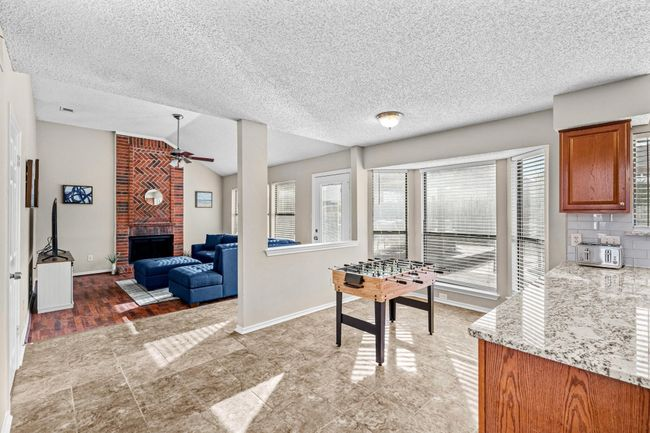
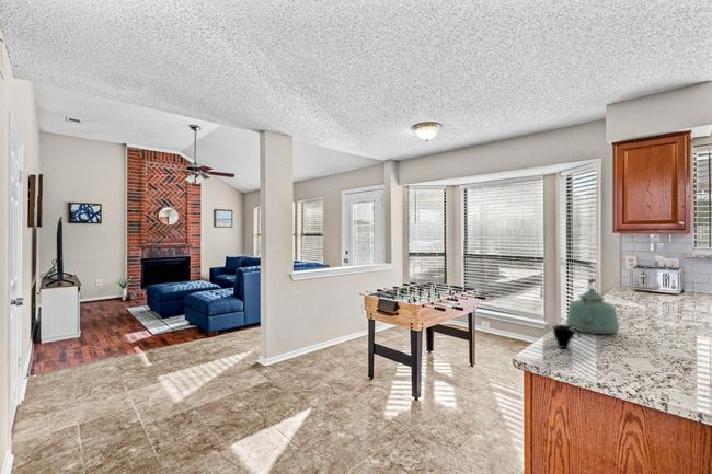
+ kettle (590, 304)
+ cup (566, 337)
